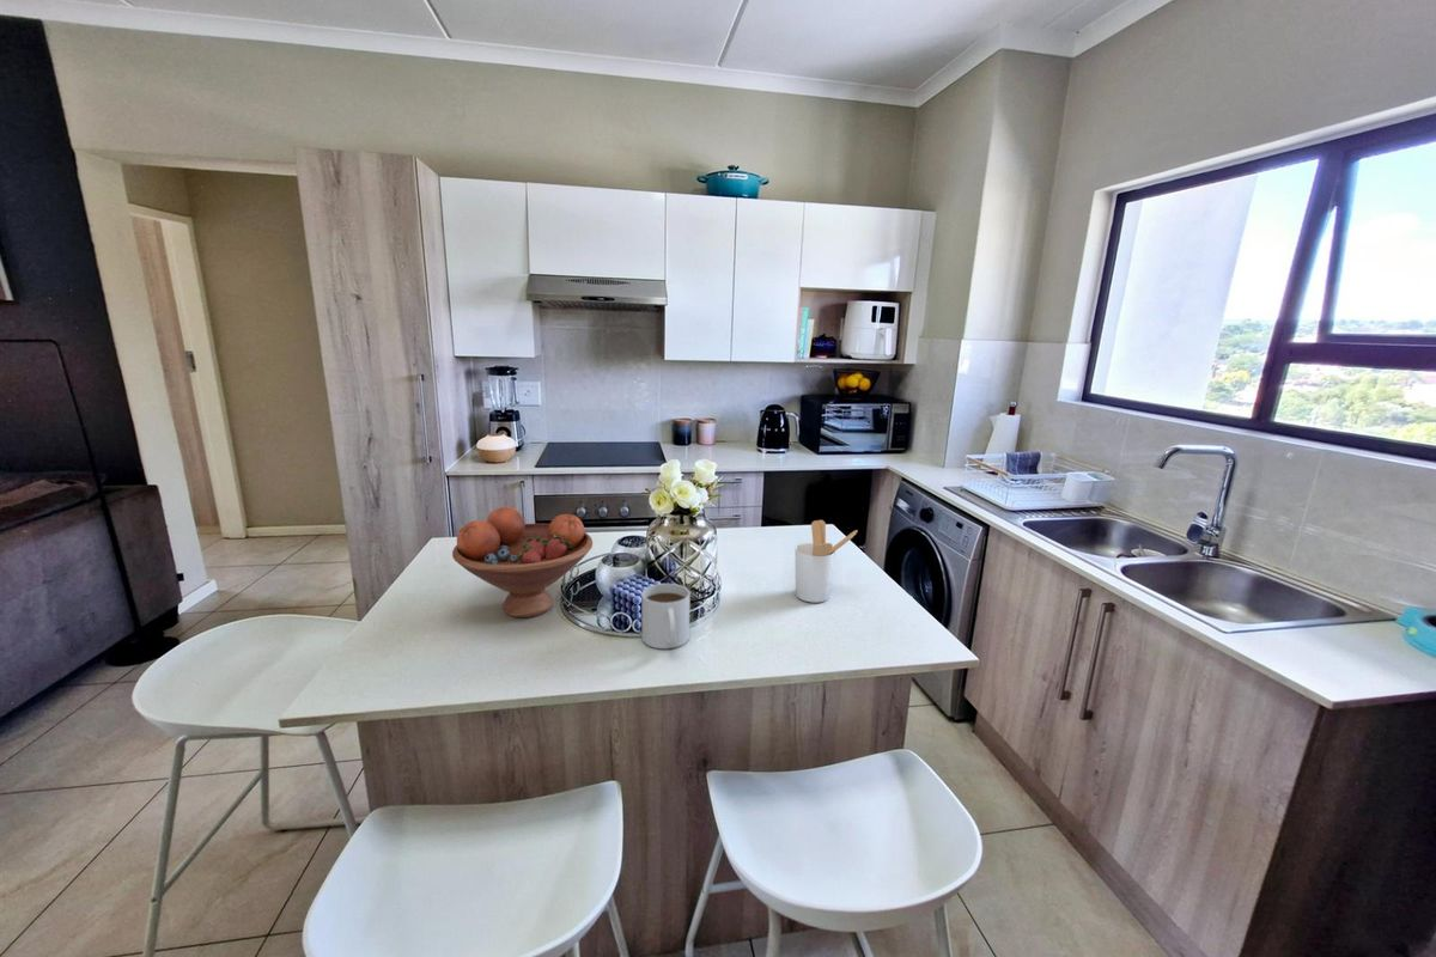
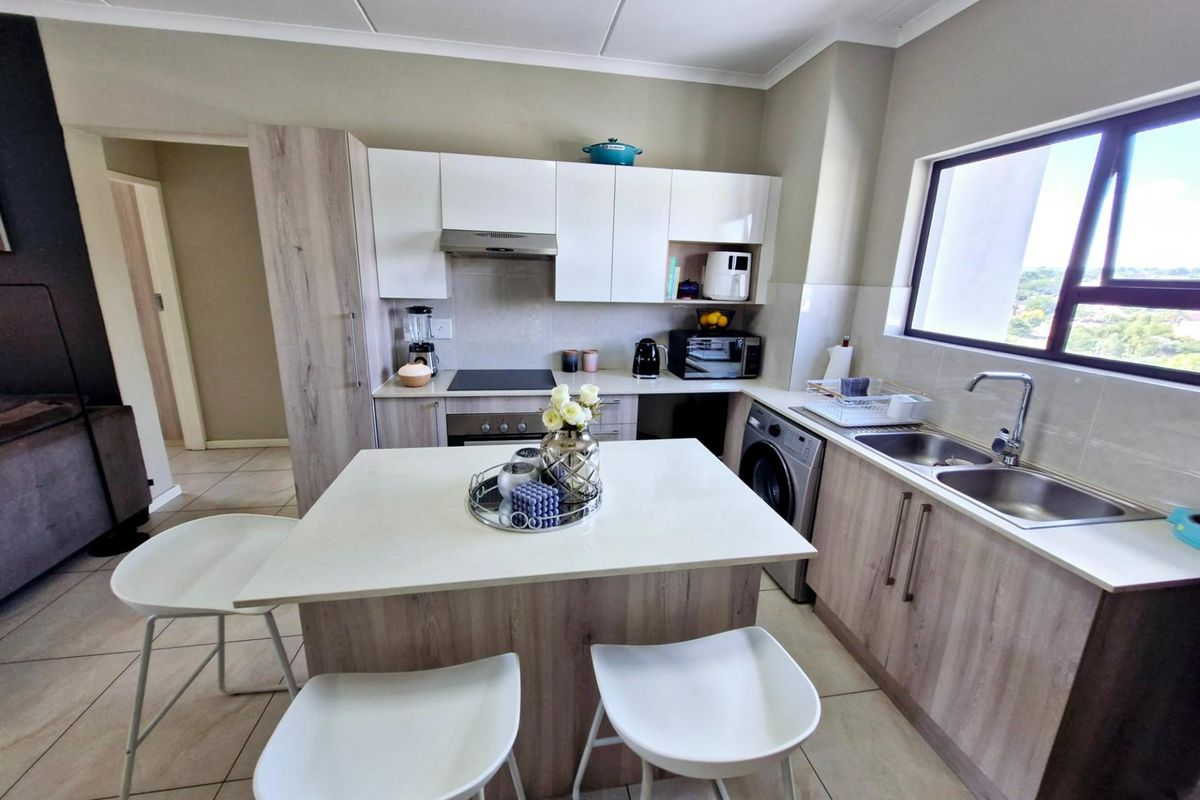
- utensil holder (825, 562)
- fruit bowl (525, 562)
- mug (667, 620)
